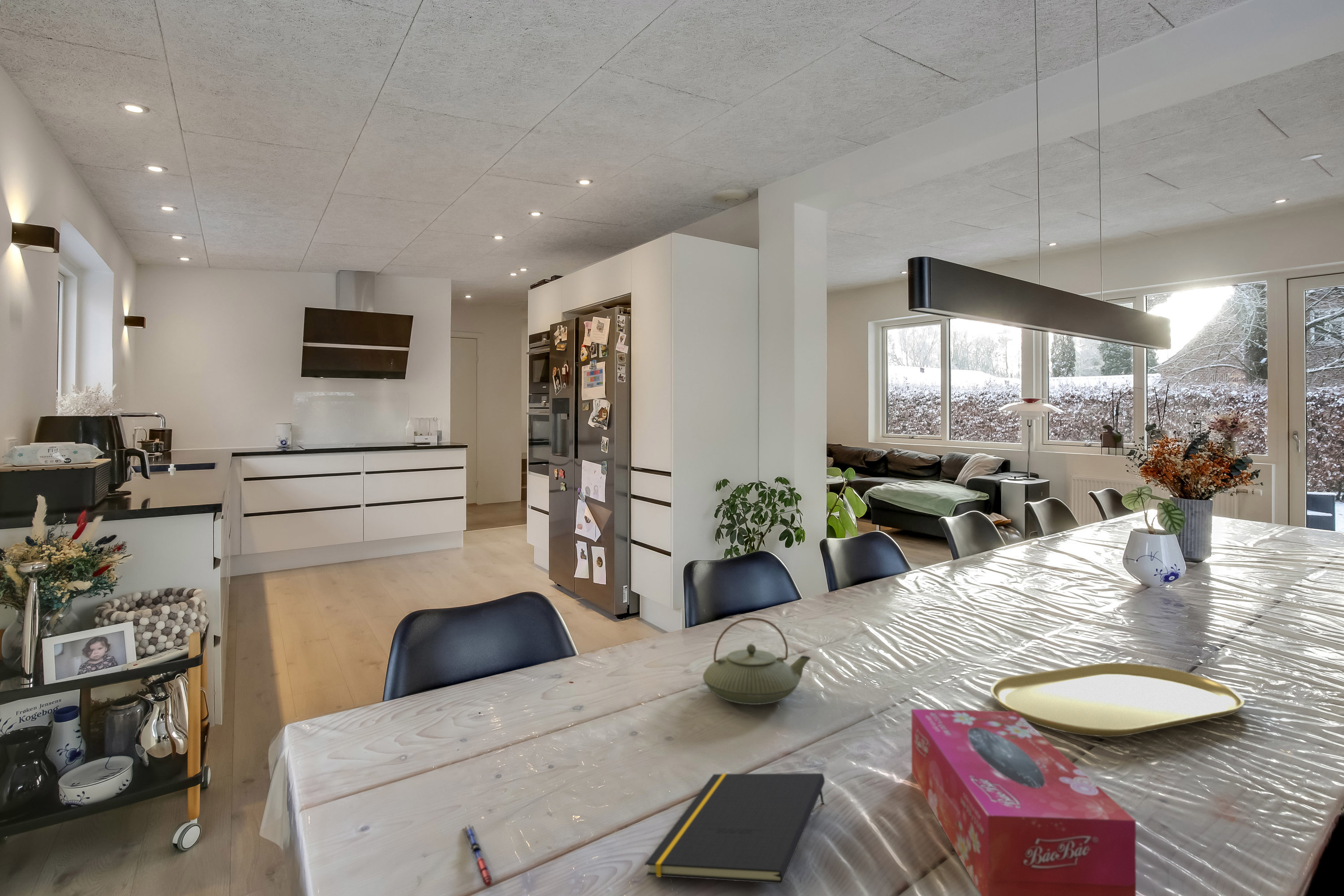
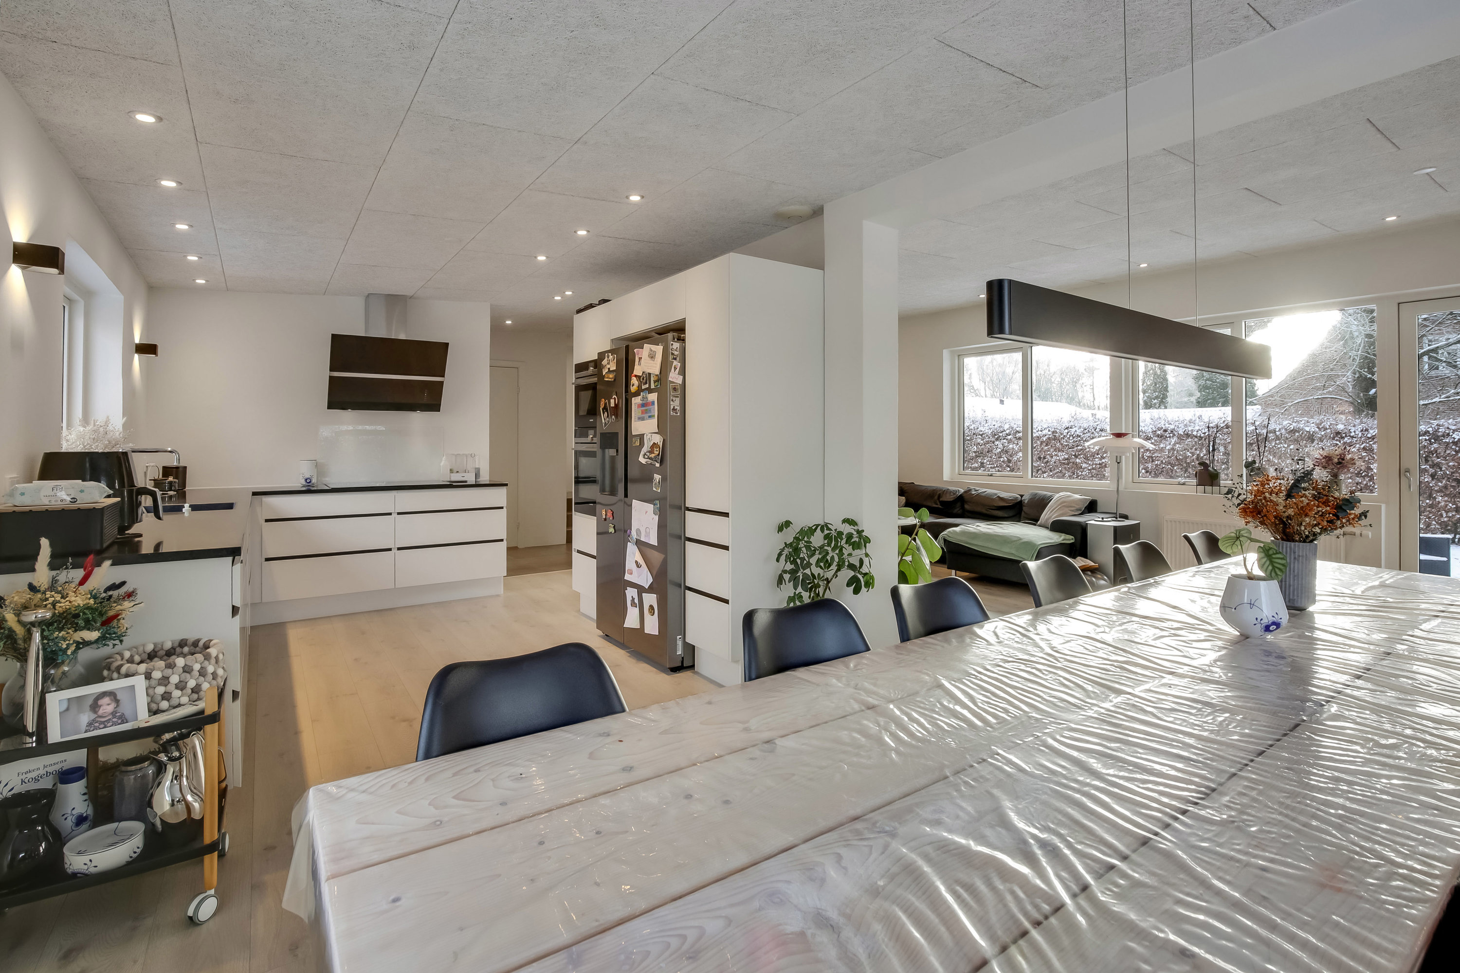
- teapot (758, 655)
- notepad (742, 820)
- tissue box (1004, 793)
- pen (477, 851)
- placemat (1114, 697)
